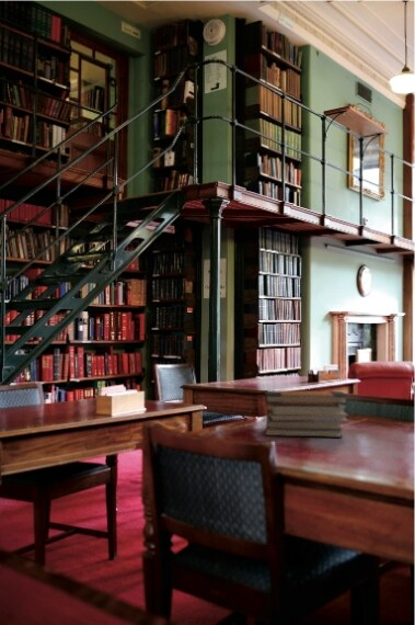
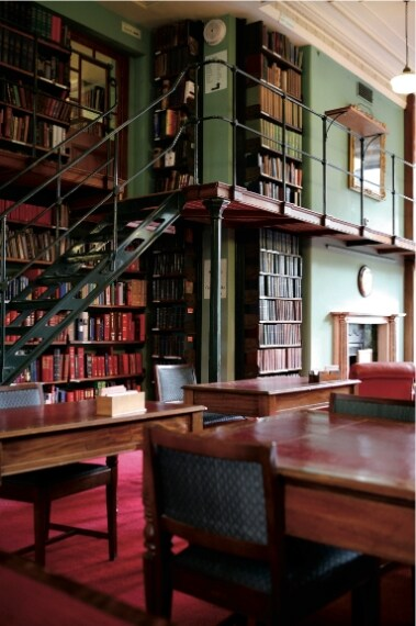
- book stack (304, 412)
